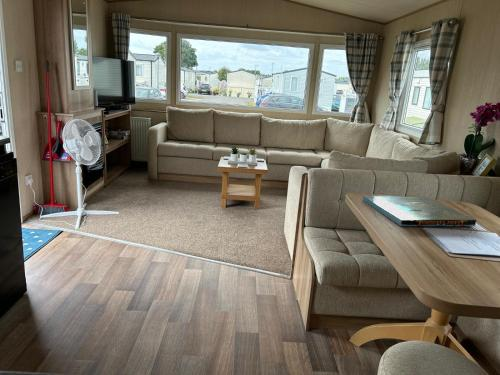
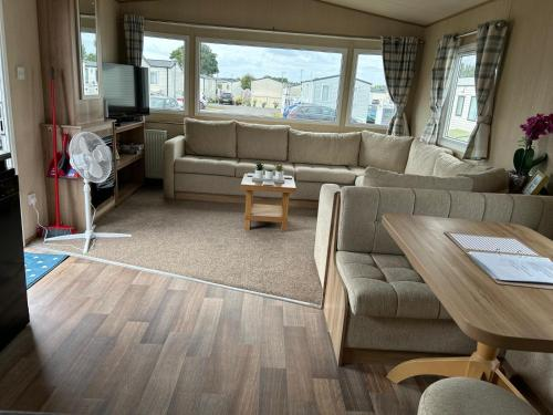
- board game (415, 207)
